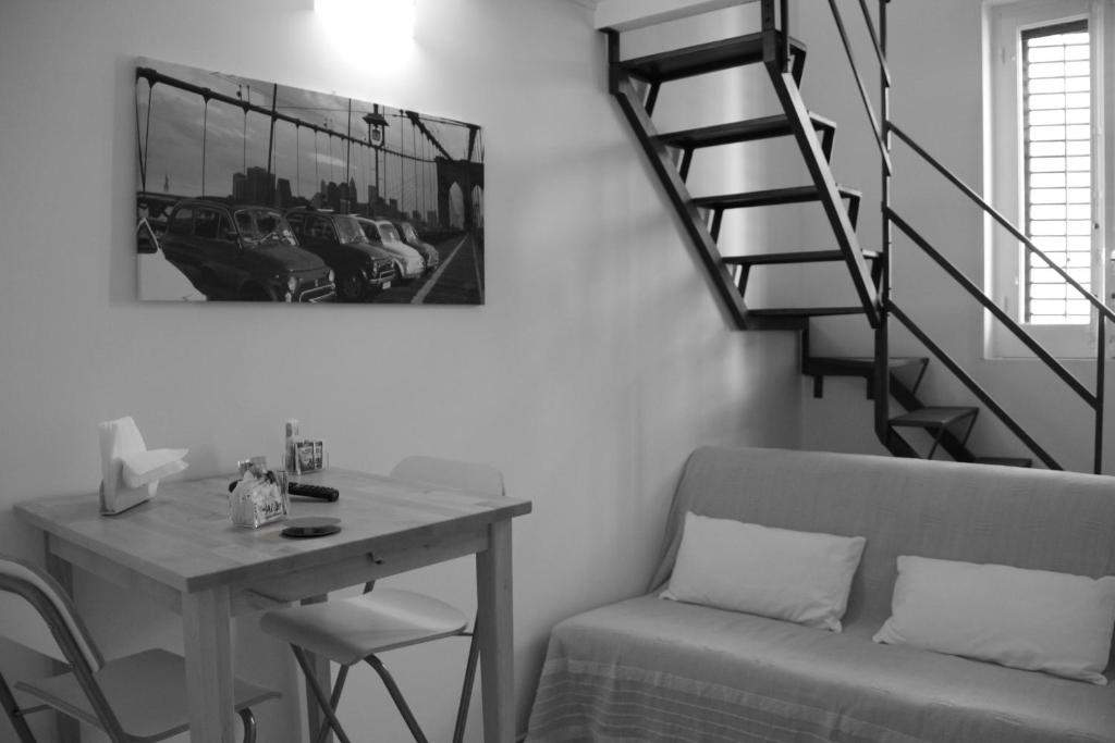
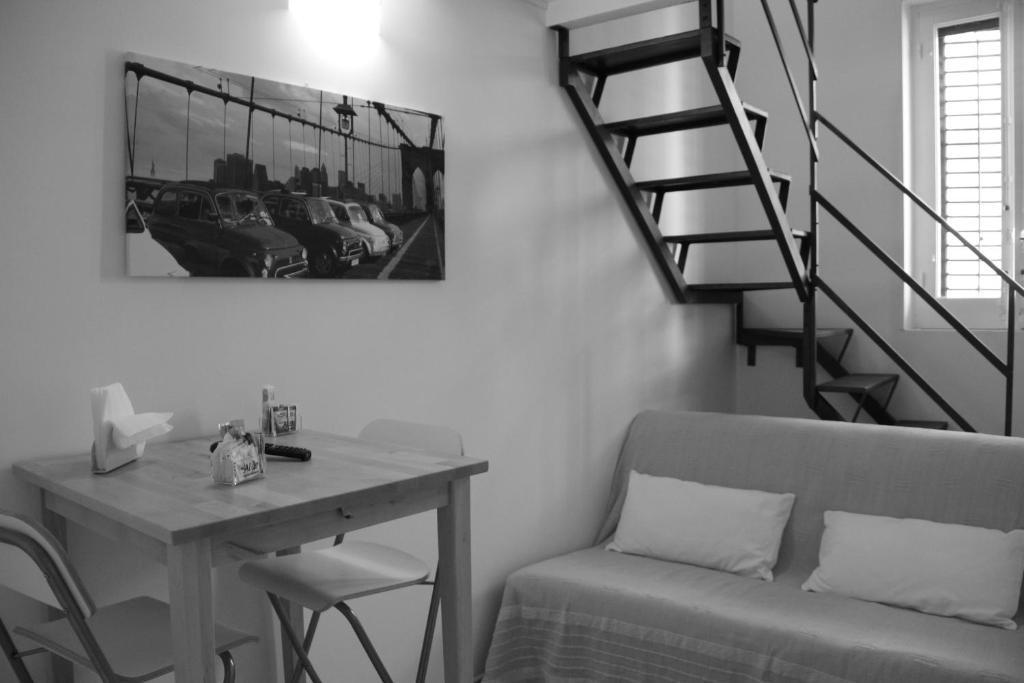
- coaster (311, 525)
